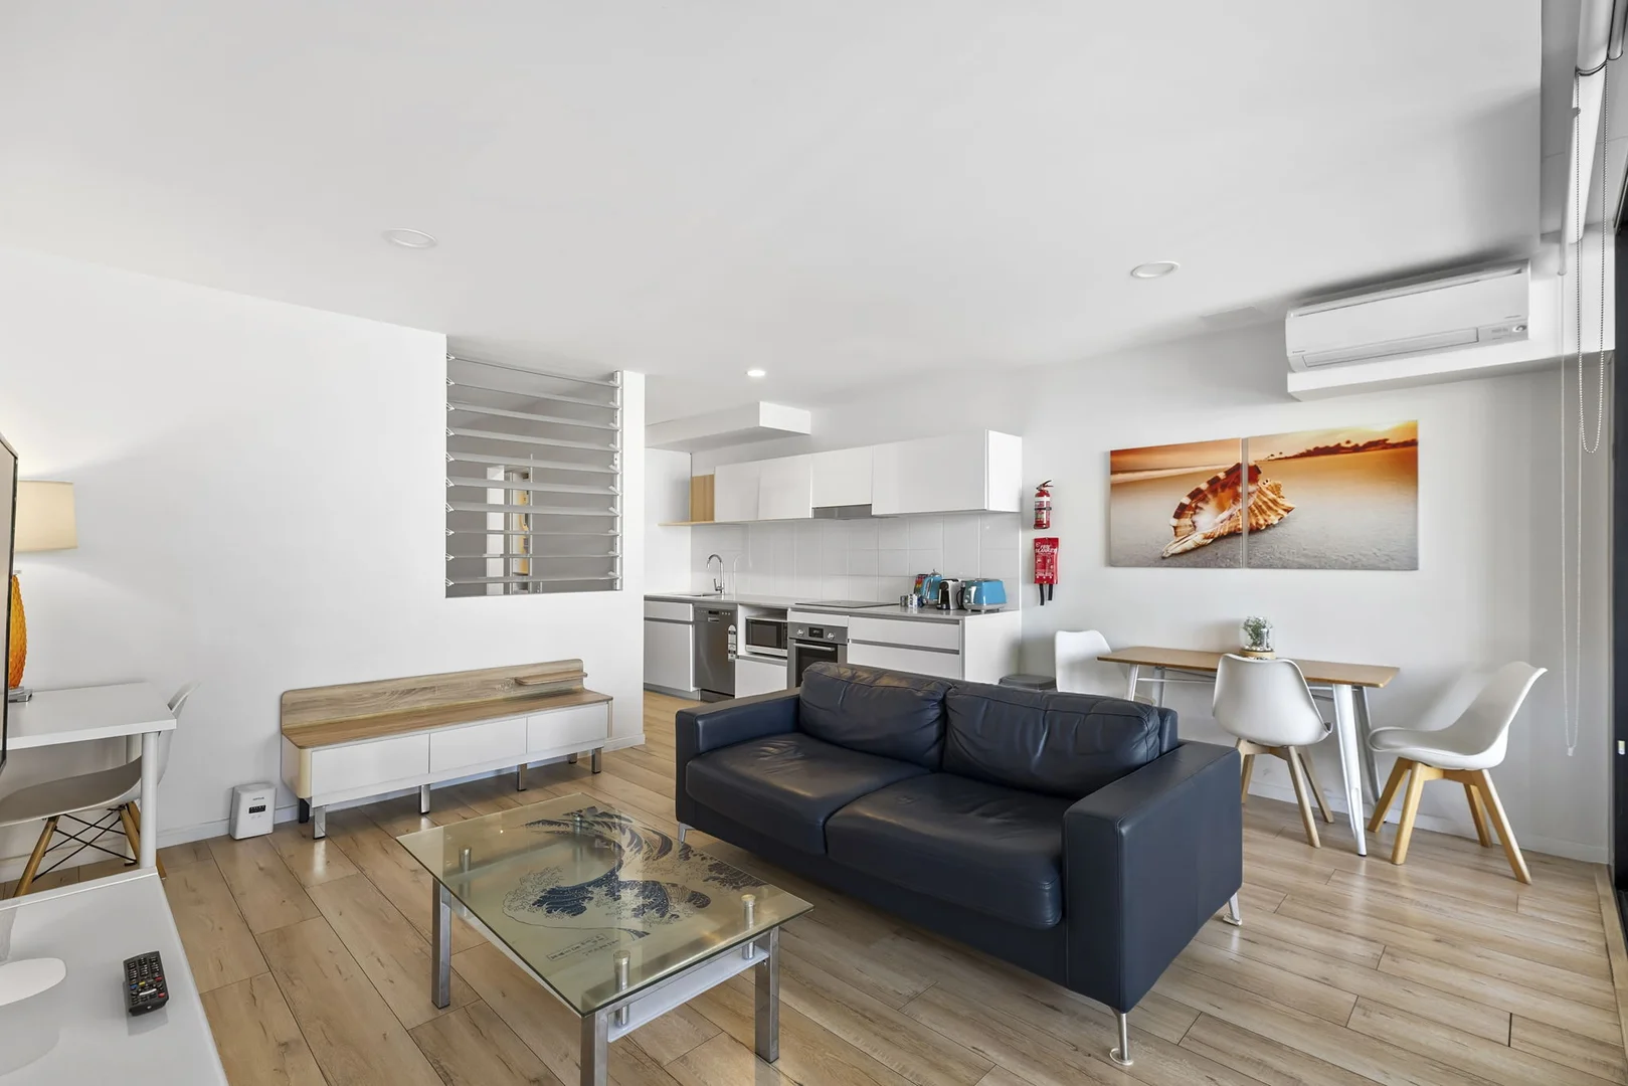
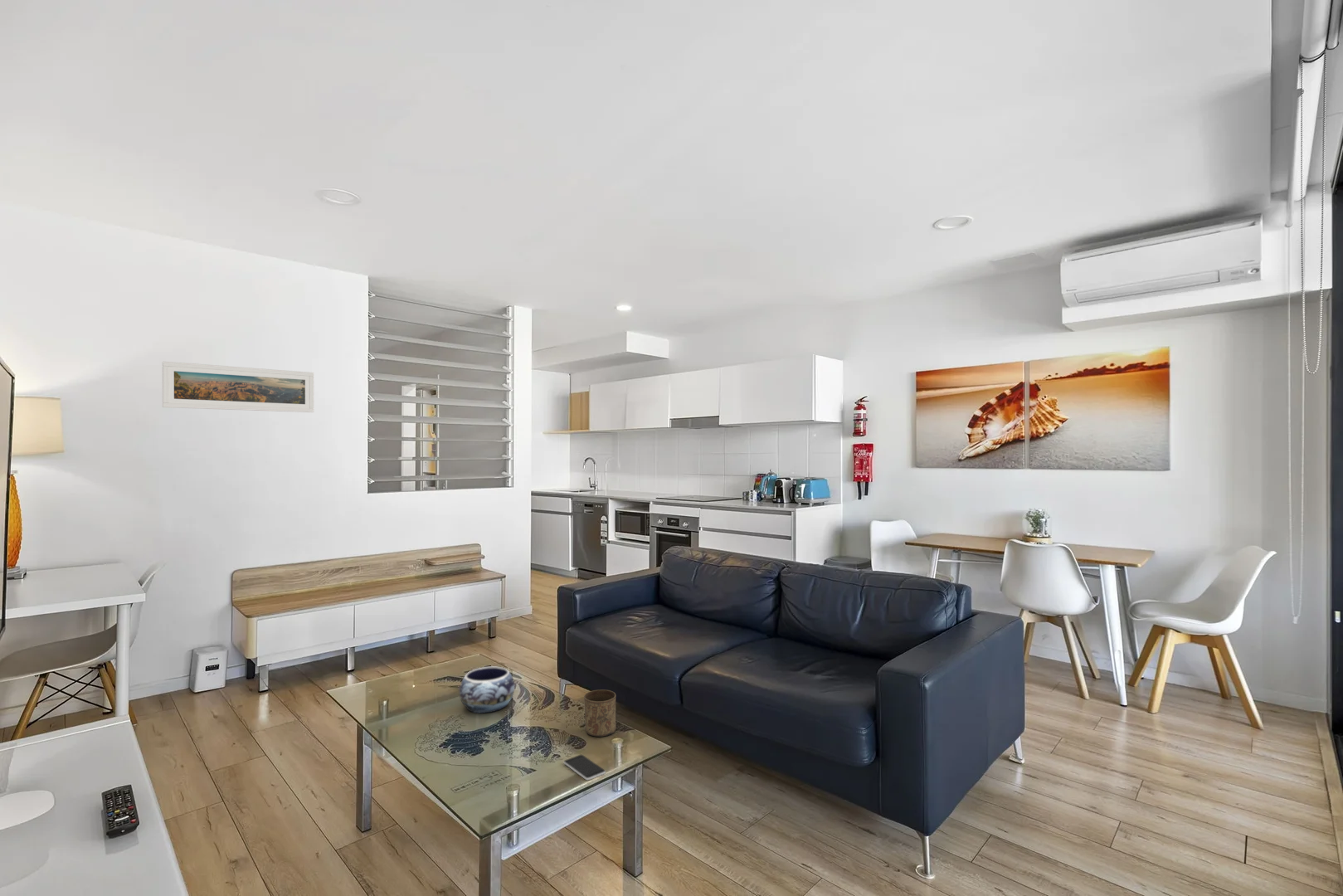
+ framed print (243, 388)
+ cup (600, 713)
+ smartphone (584, 767)
+ decorative bowl (487, 689)
